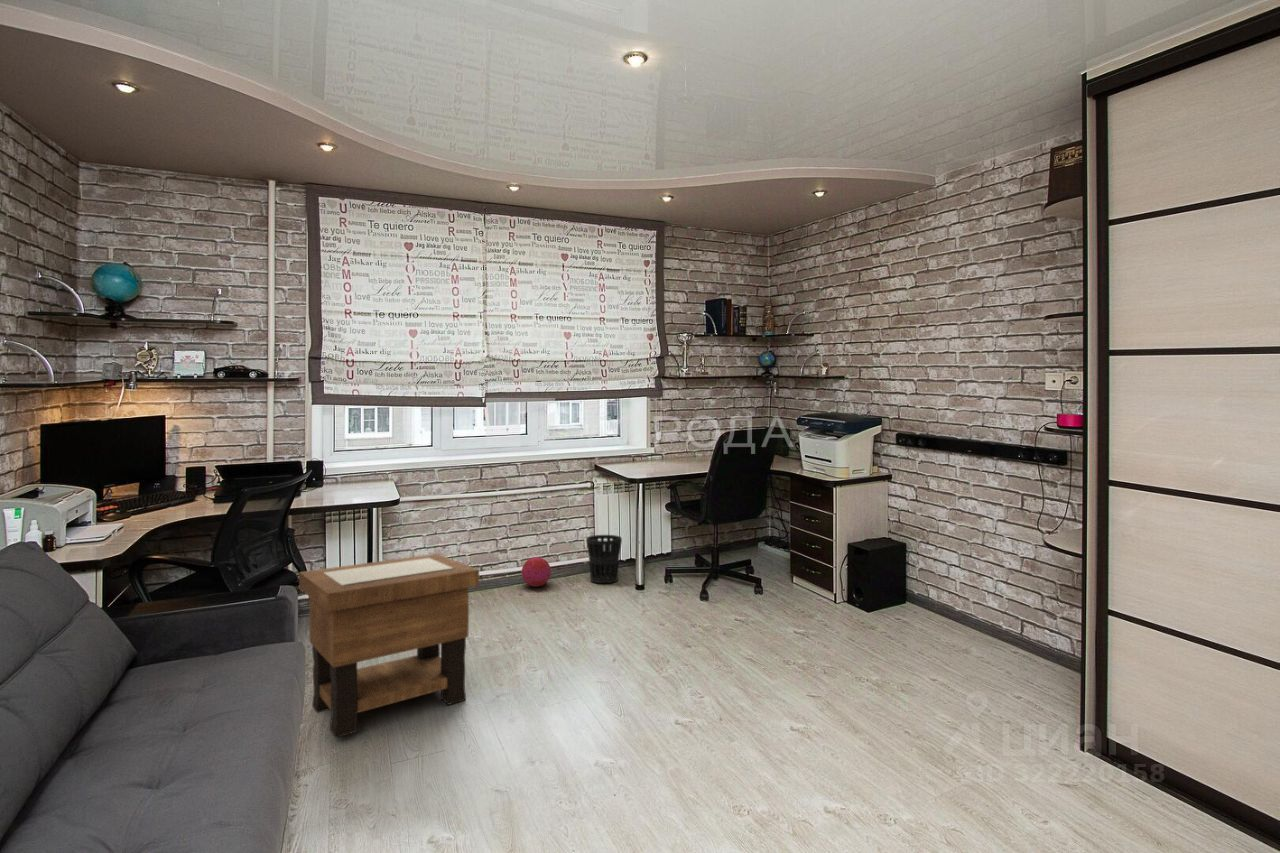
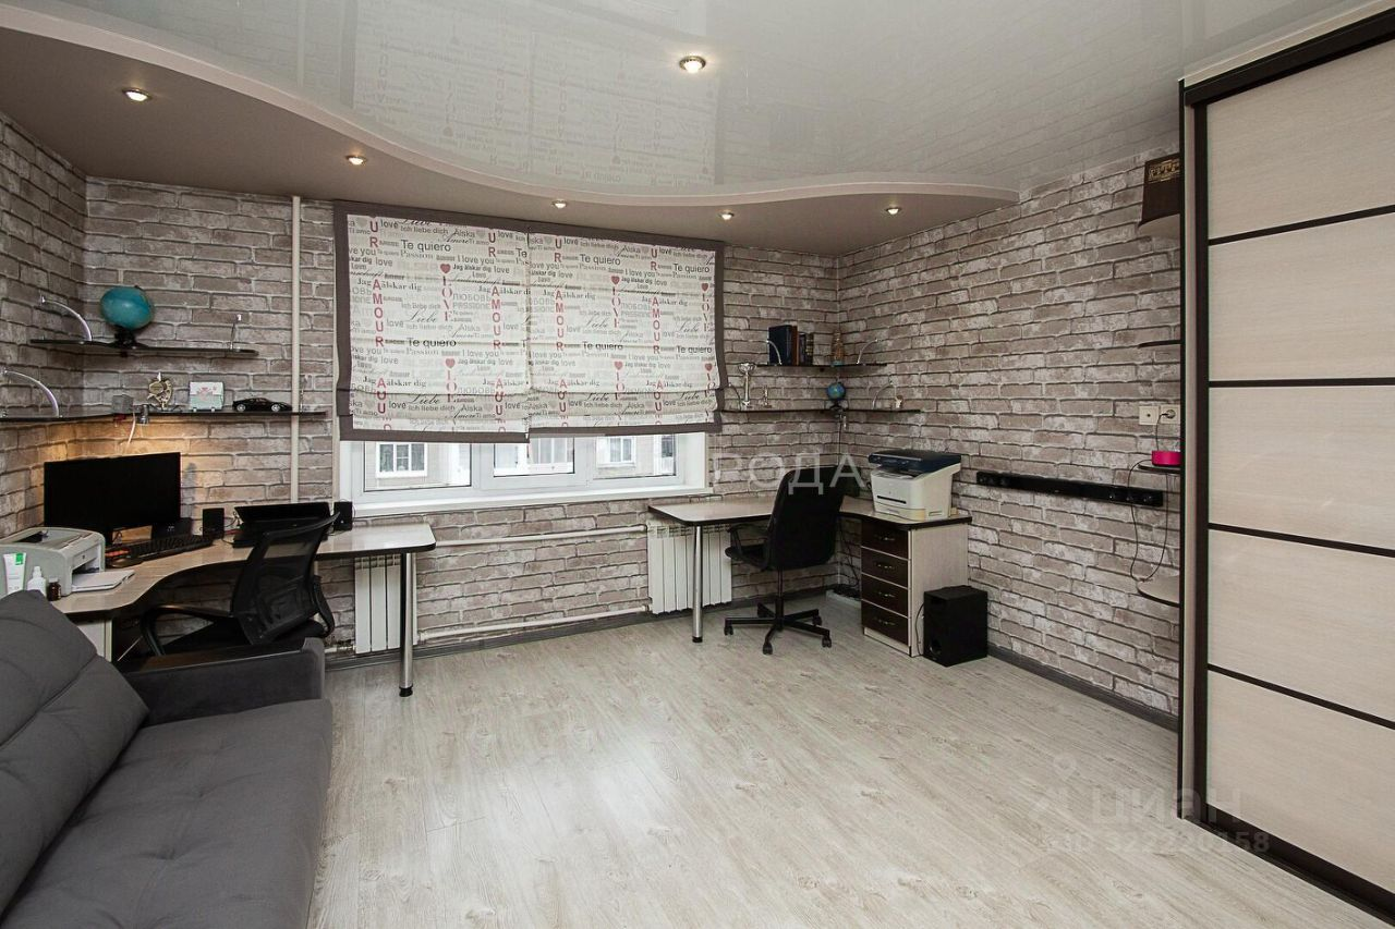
- side table (388, 635)
- ball (536, 571)
- wastebasket (604, 558)
